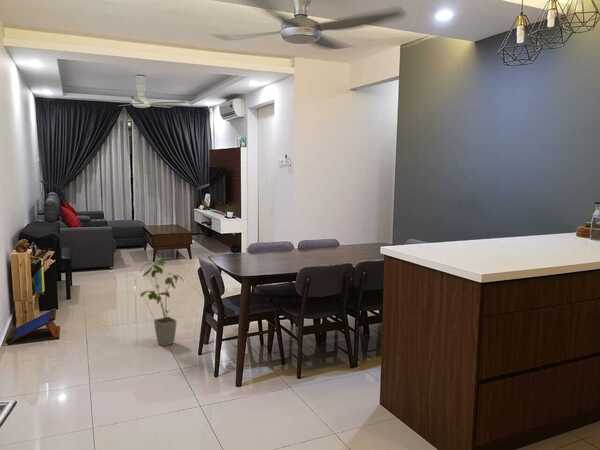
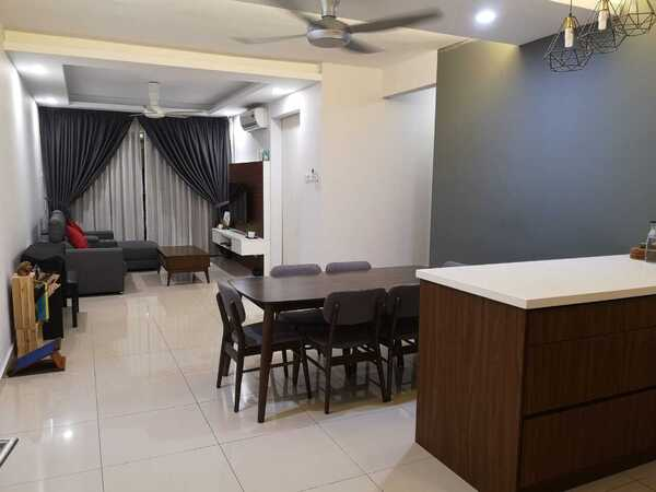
- house plant (157, 303)
